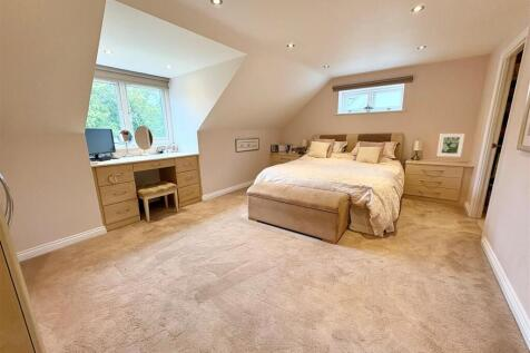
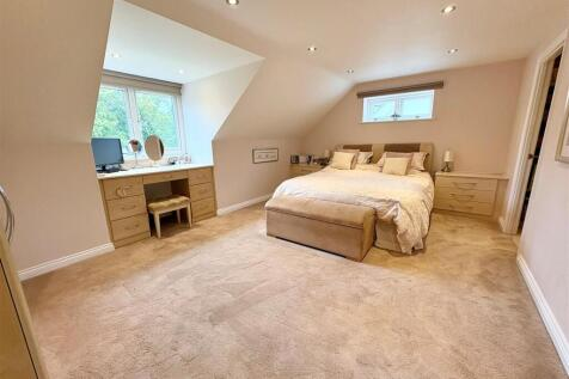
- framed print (450, 145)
